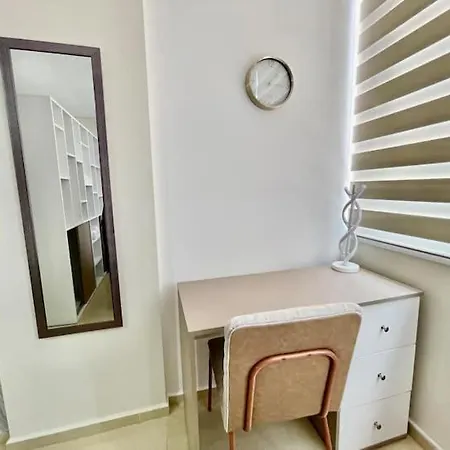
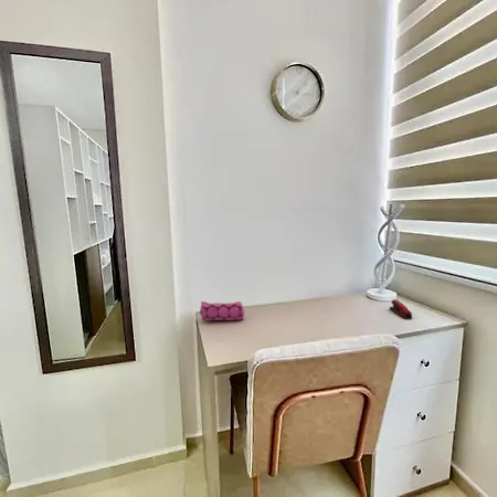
+ pencil case (222, 309)
+ stapler (400, 308)
